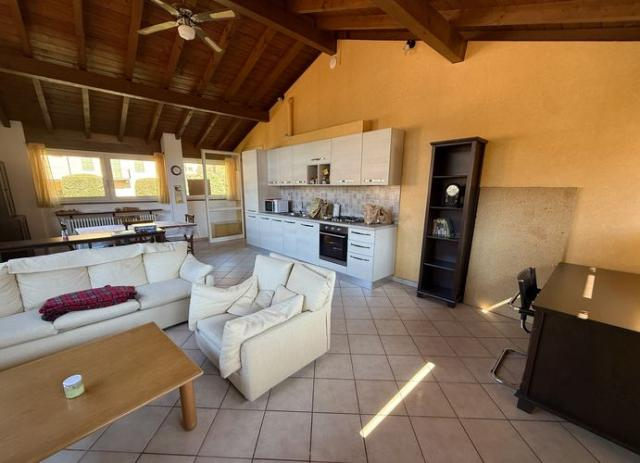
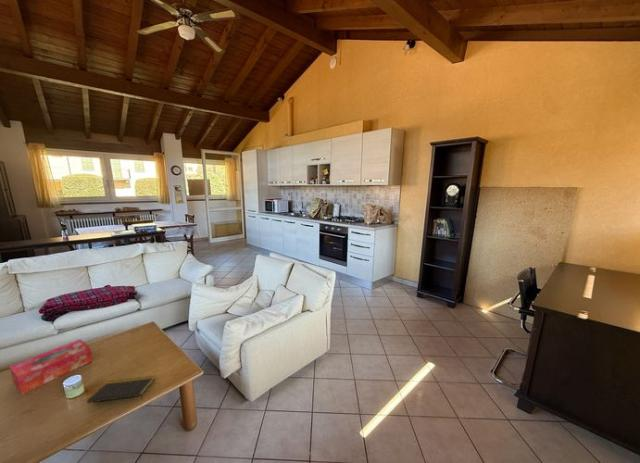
+ tissue box (53, 363)
+ notepad (123, 388)
